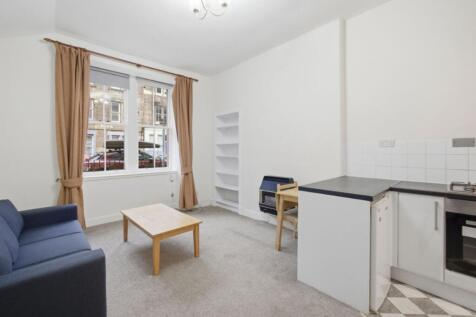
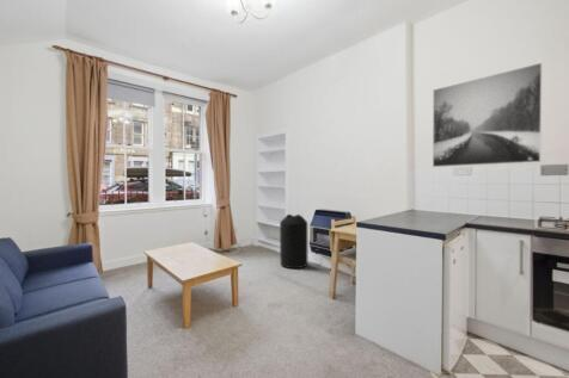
+ trash can (293, 240)
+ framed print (481, 122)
